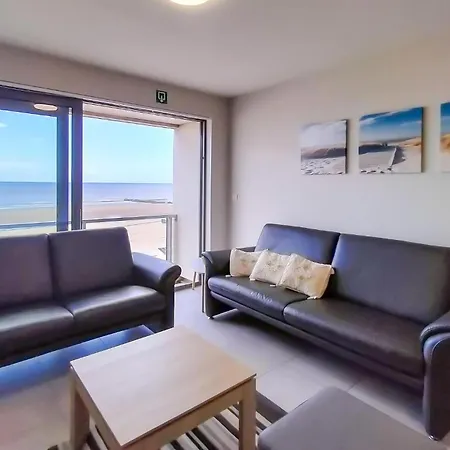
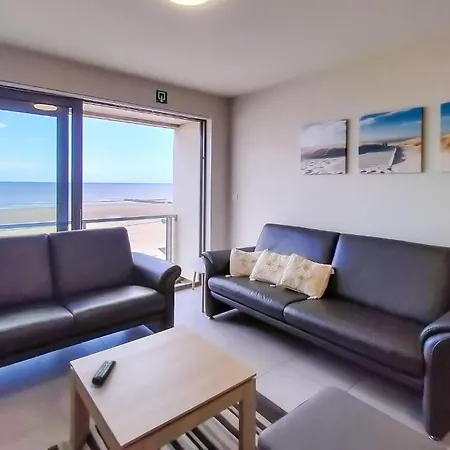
+ remote control (104, 370)
